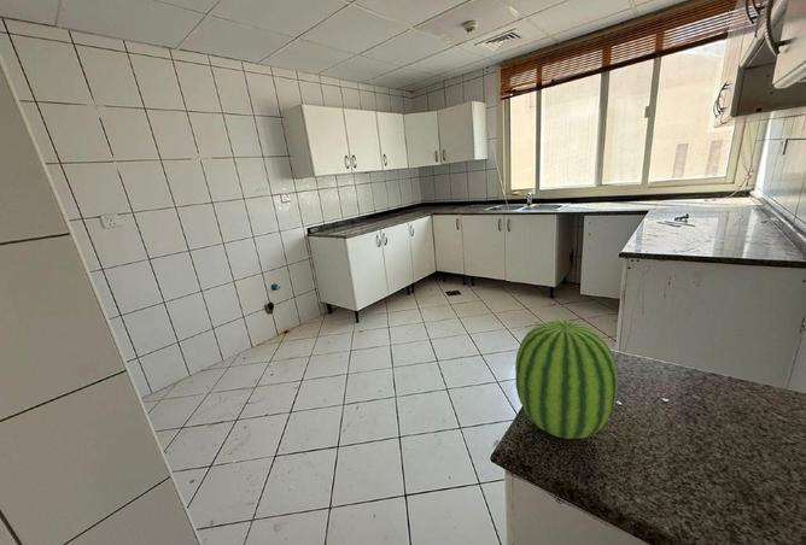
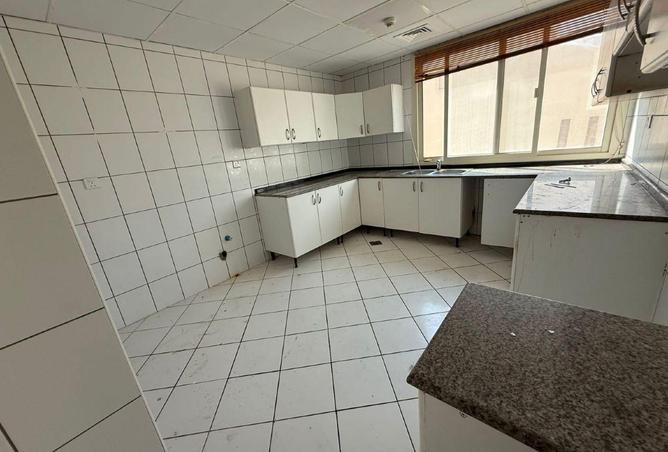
- fruit (562, 375)
